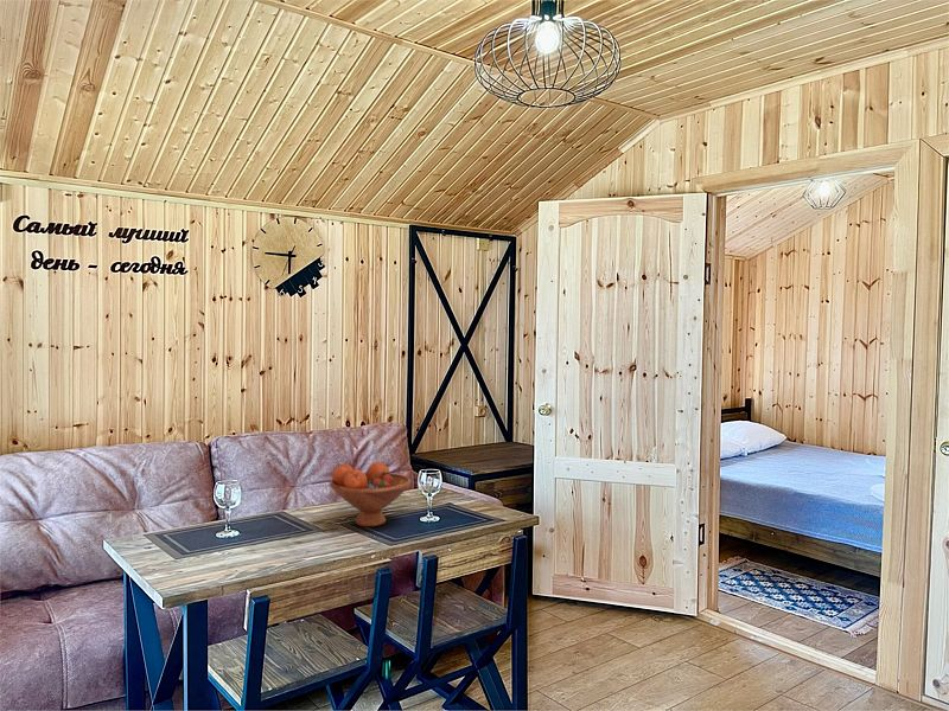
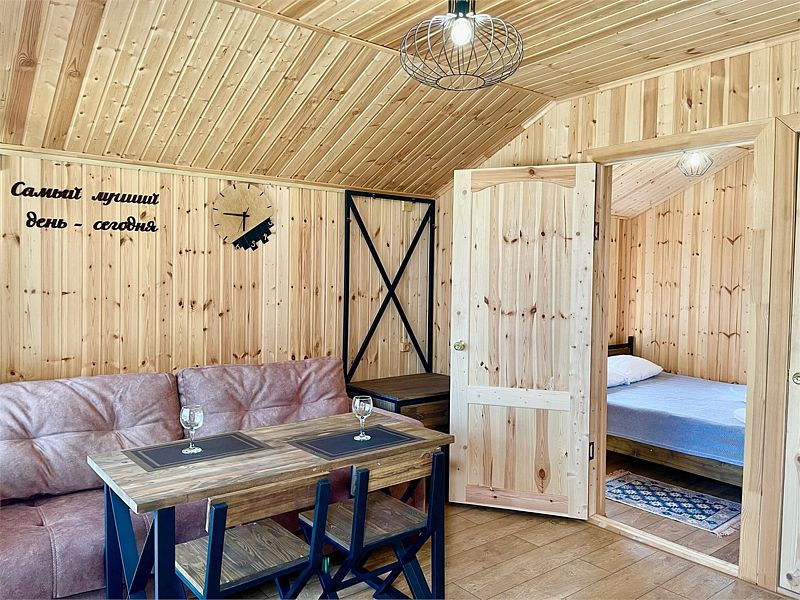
- fruit bowl (370, 493)
